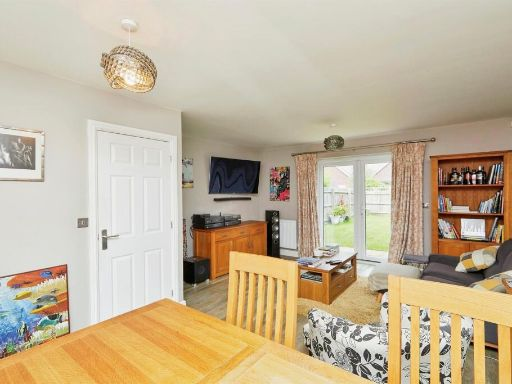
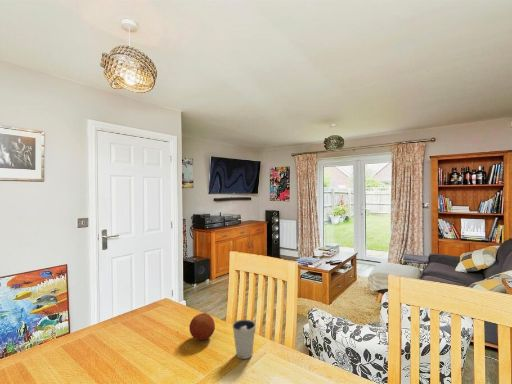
+ fruit (202, 326)
+ dixie cup (244, 339)
